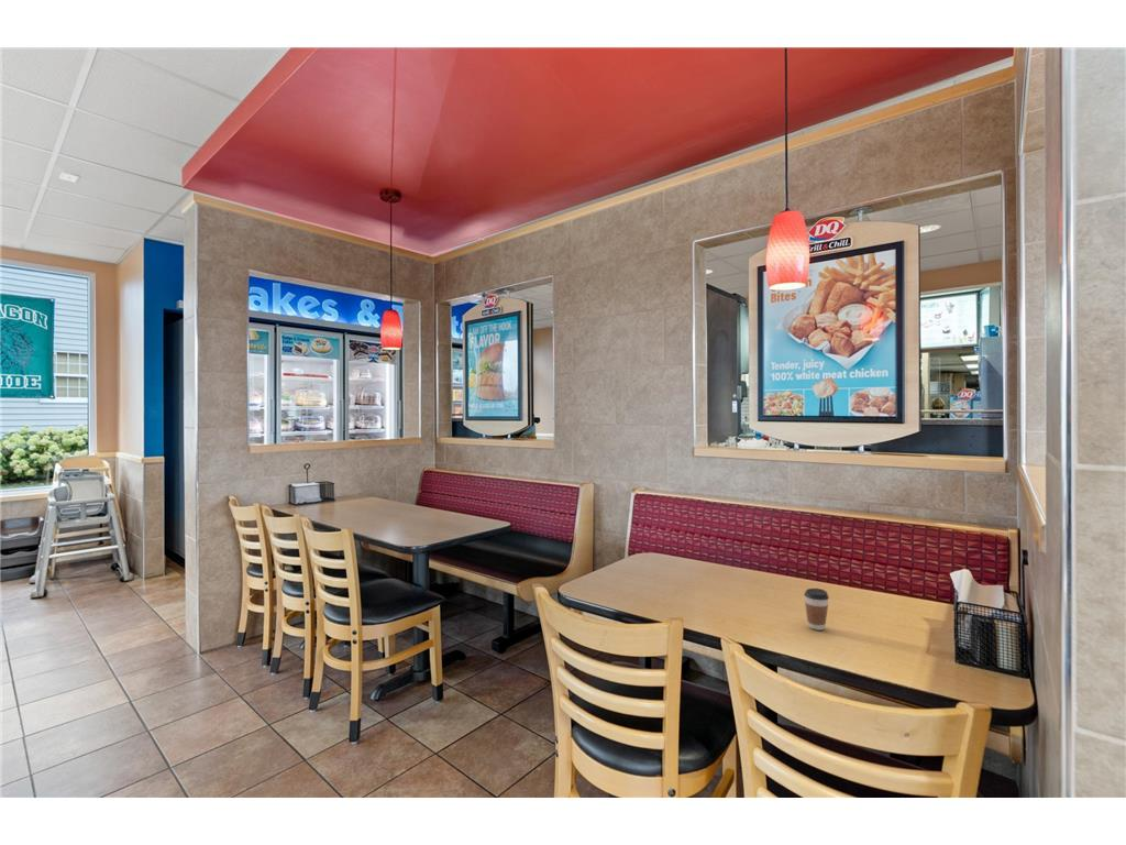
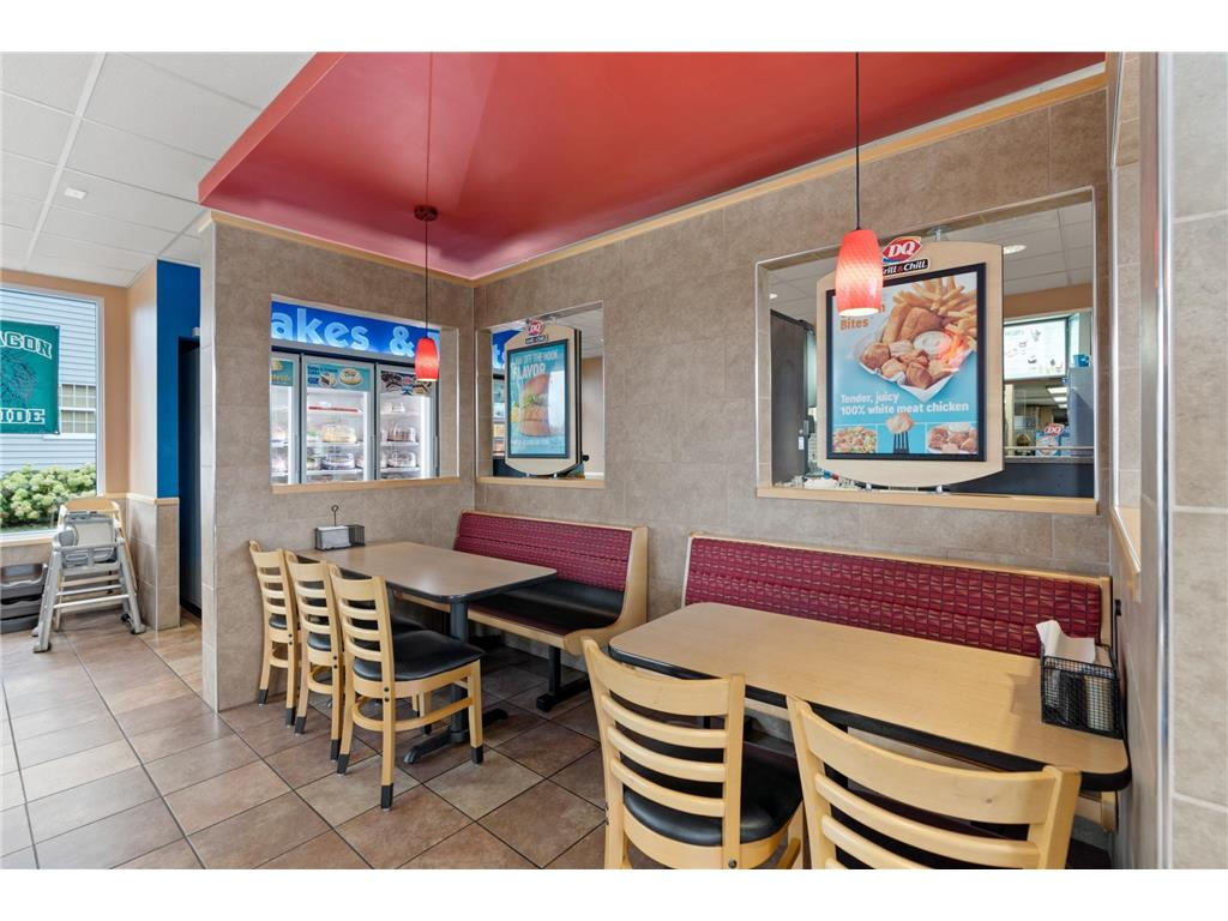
- coffee cup (816, 608)
